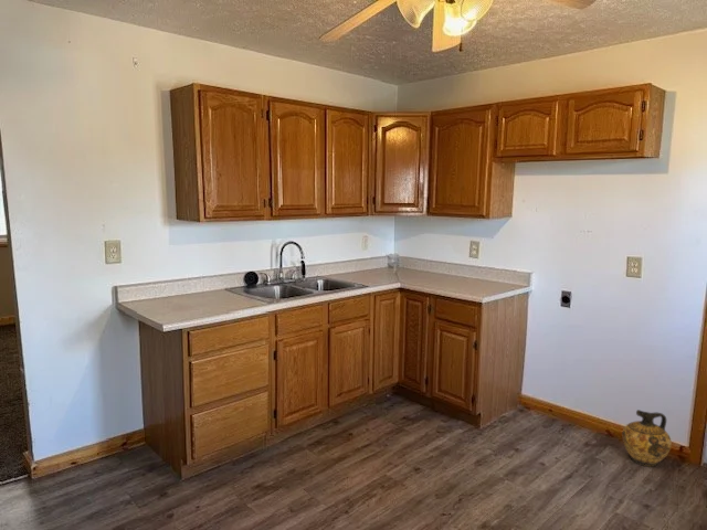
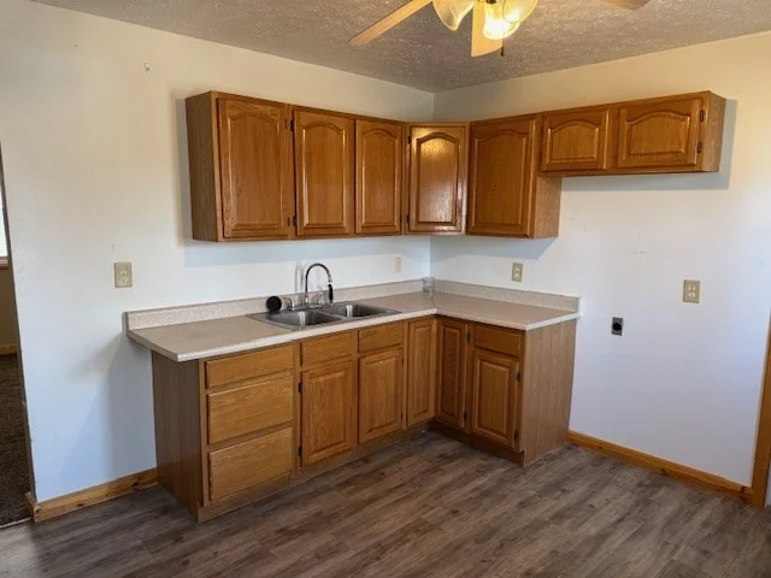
- ceramic jug (646, 435)
